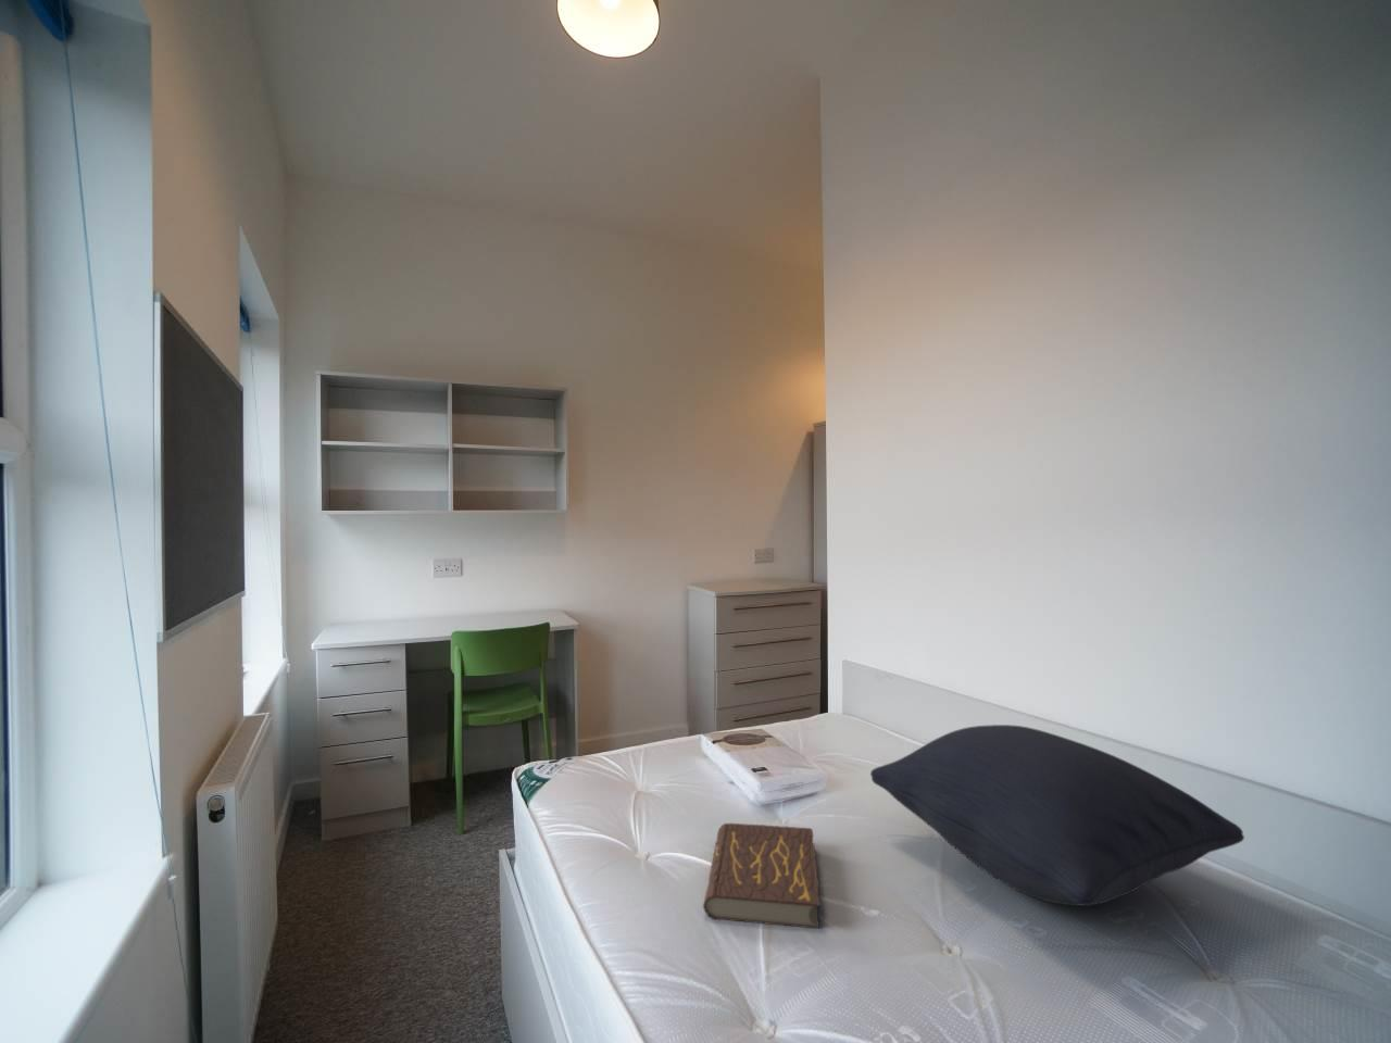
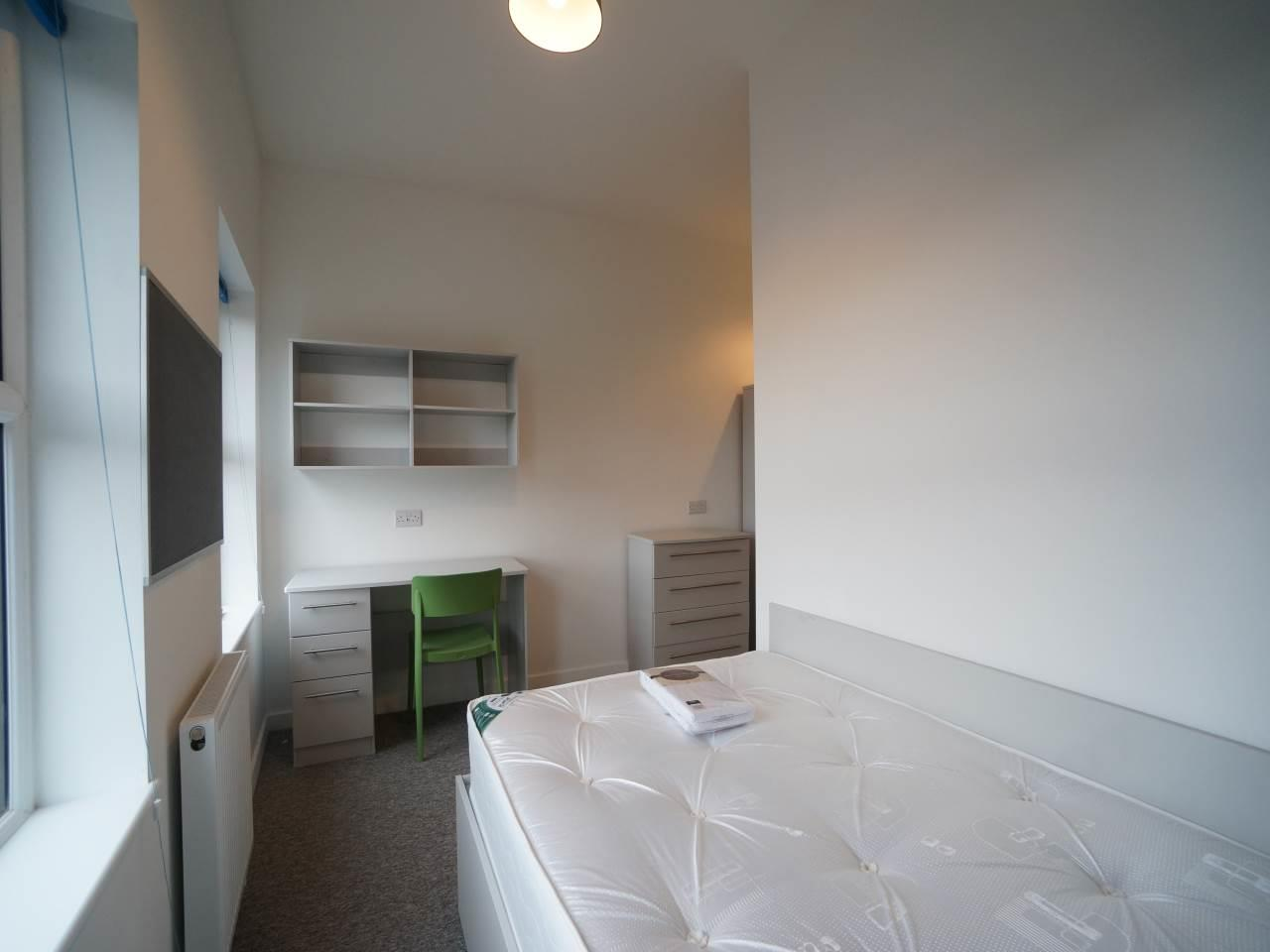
- pillow (1038, 802)
- book (763, 869)
